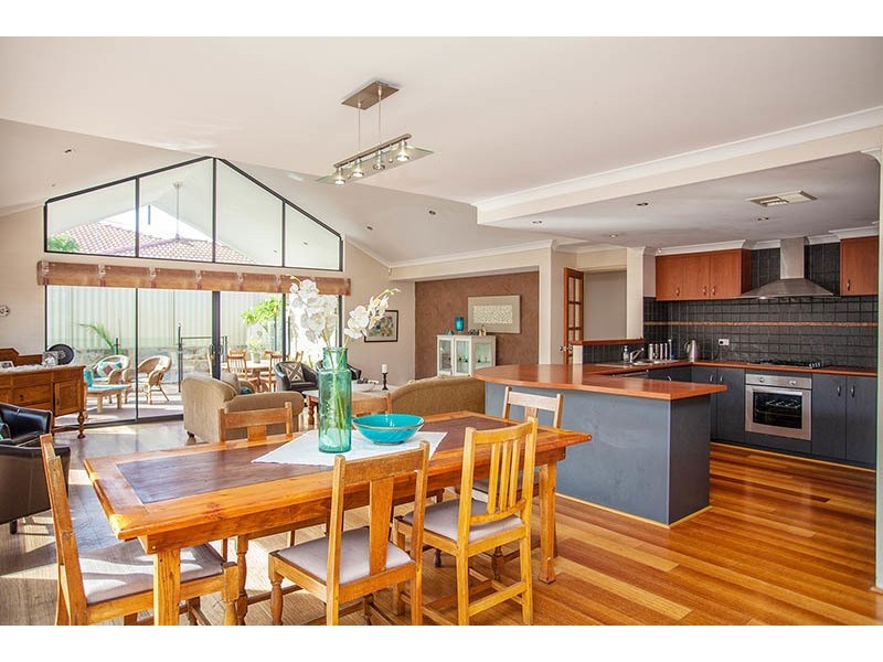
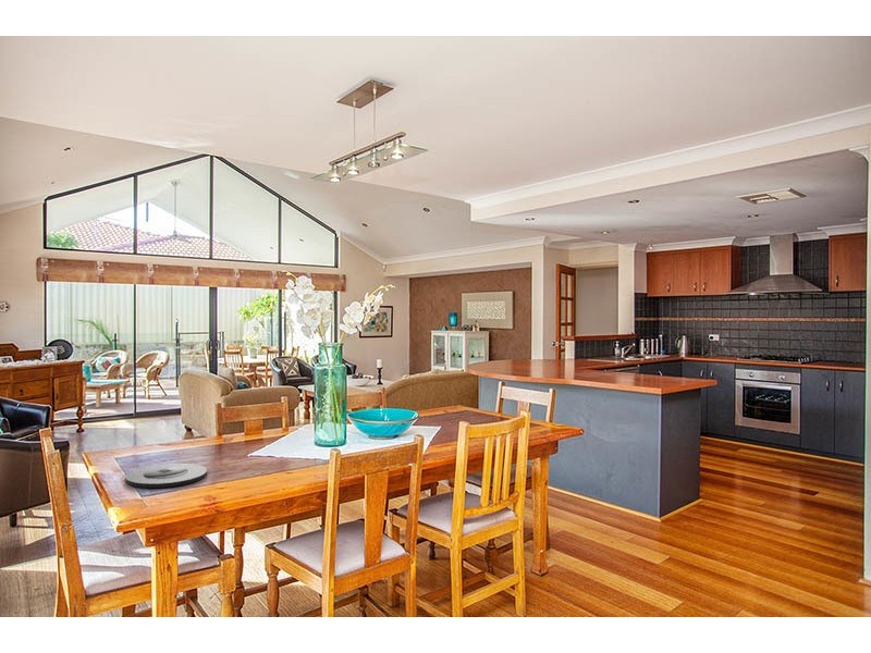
+ plate (167, 471)
